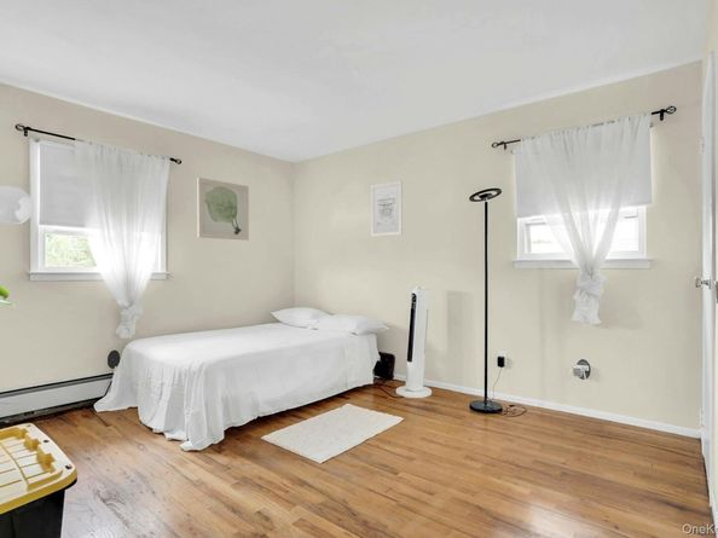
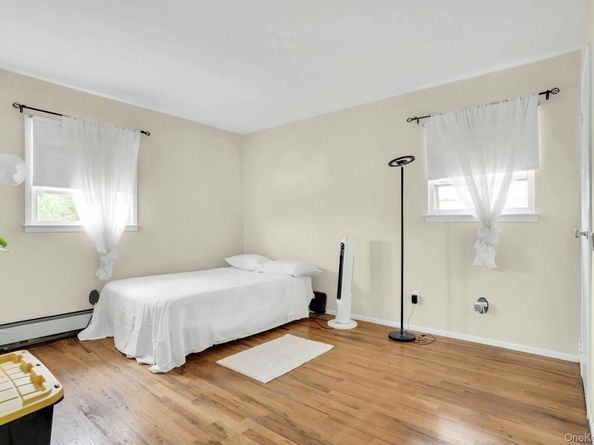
- wall art (386, 209)
- wall art (224, 210)
